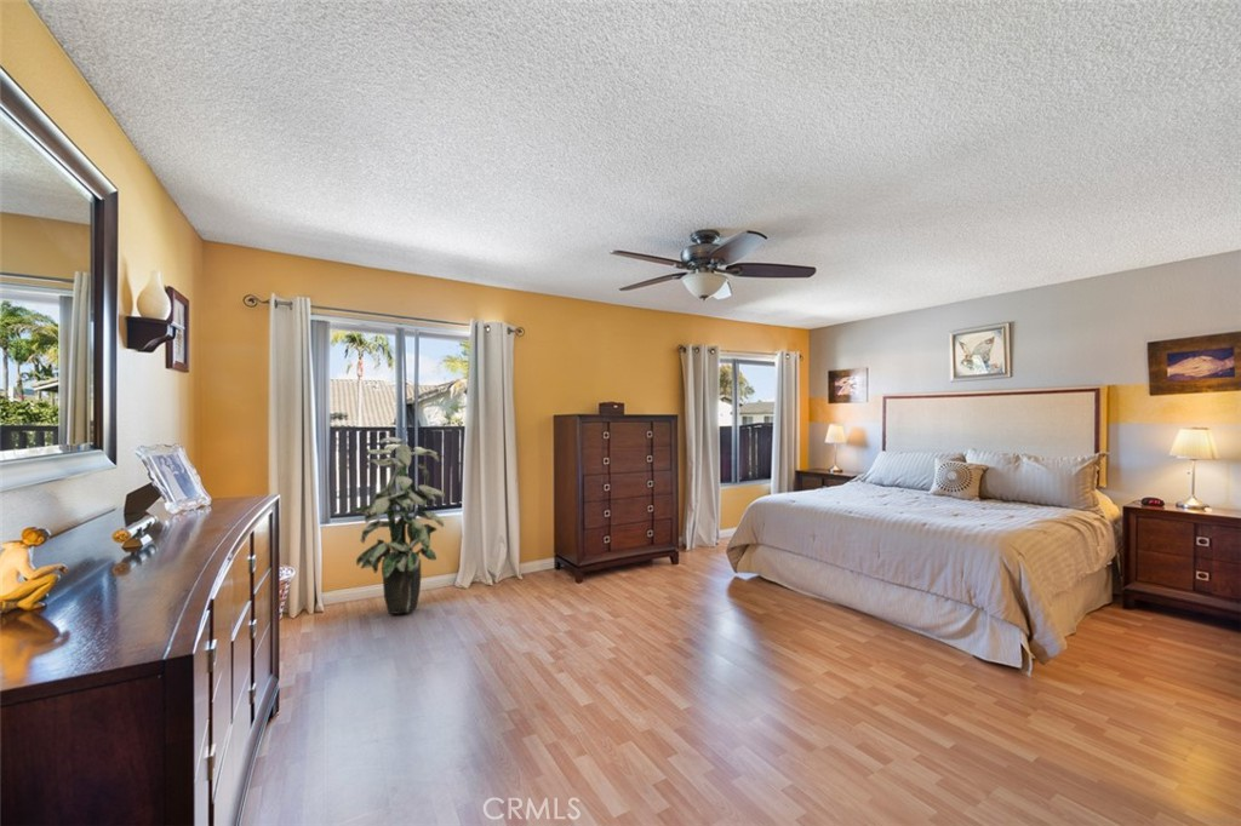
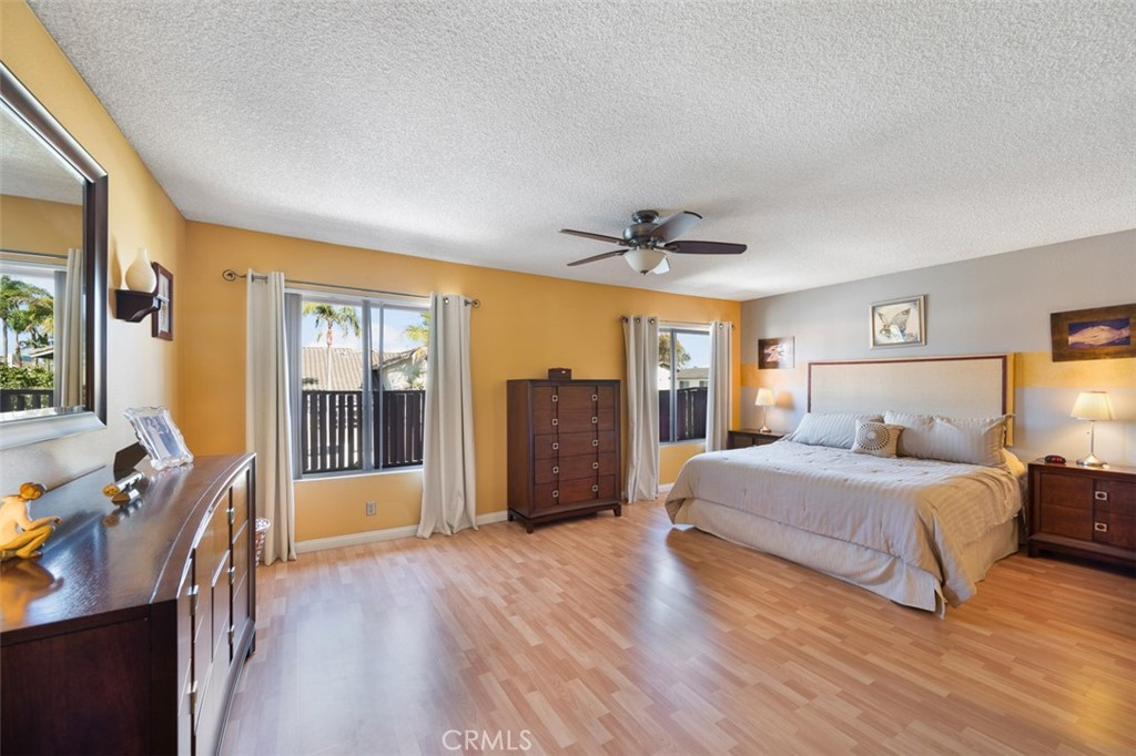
- indoor plant (398, 522)
